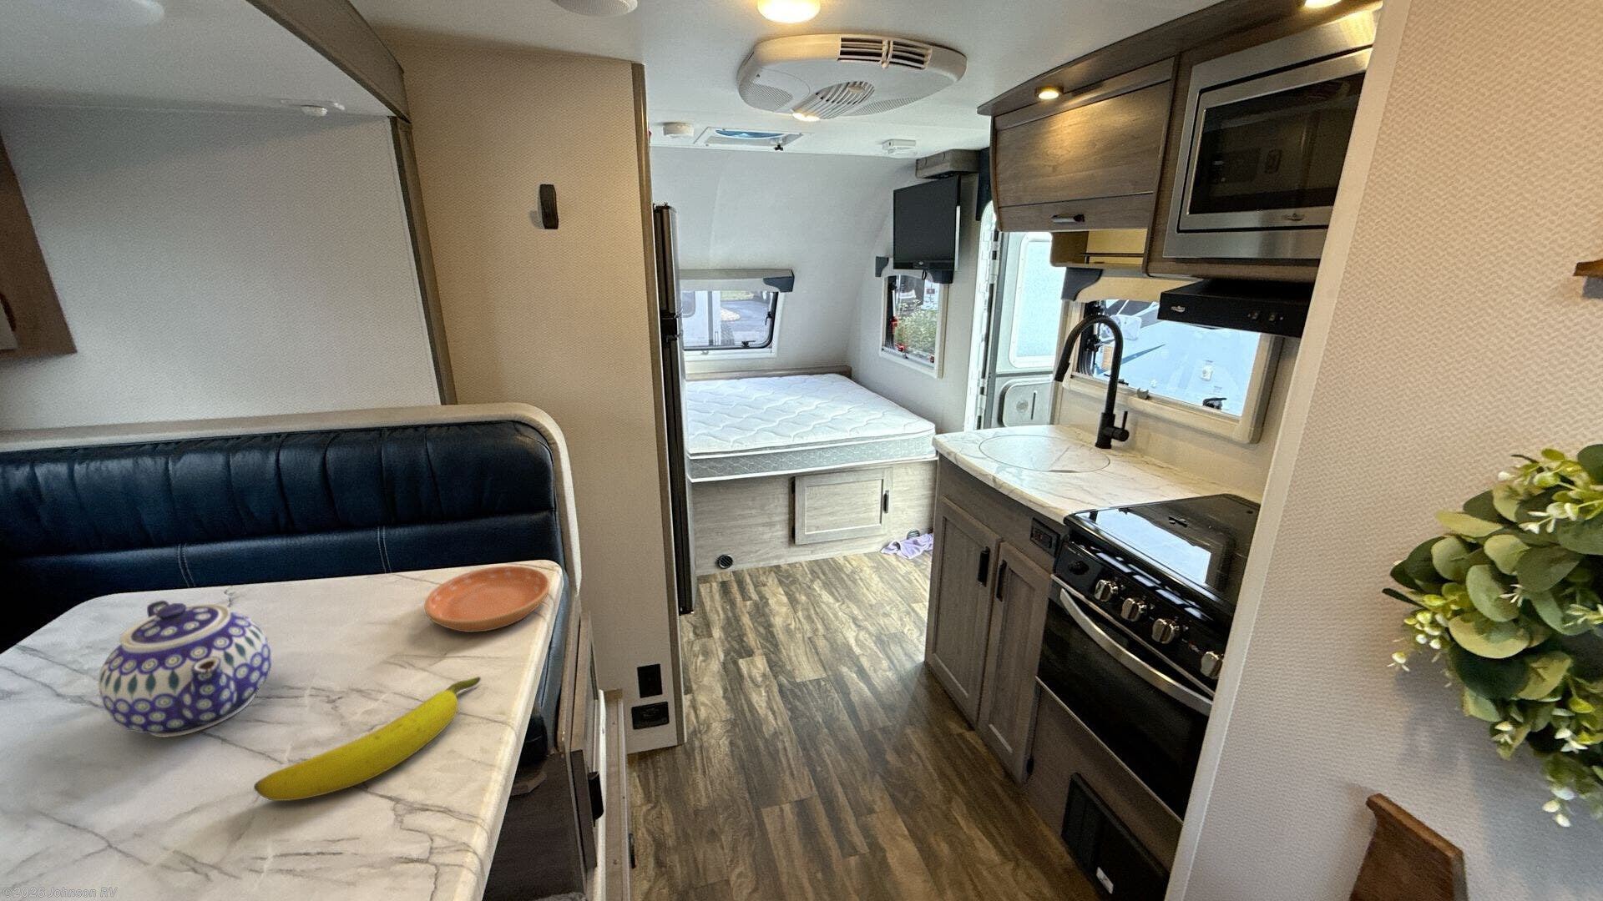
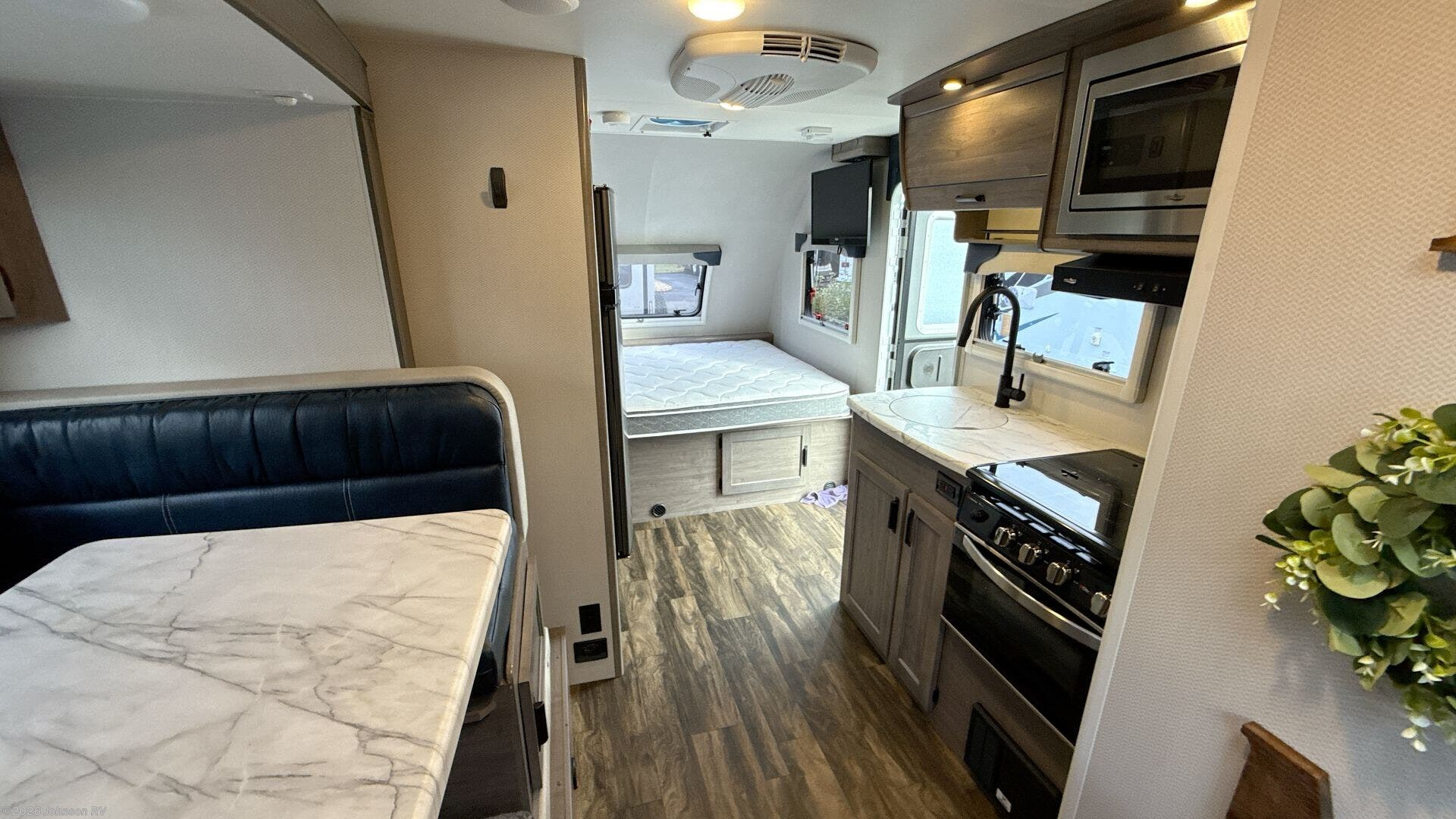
- saucer (490, 598)
- banana (388, 729)
- teapot (188, 658)
